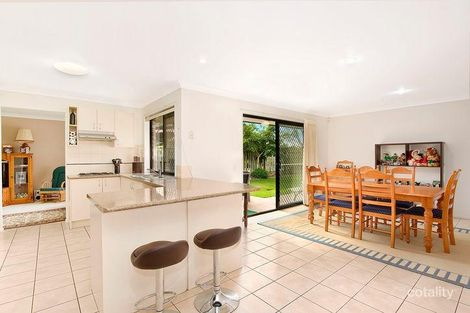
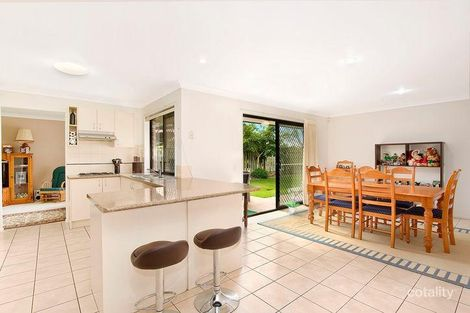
+ potted plant (292, 201)
